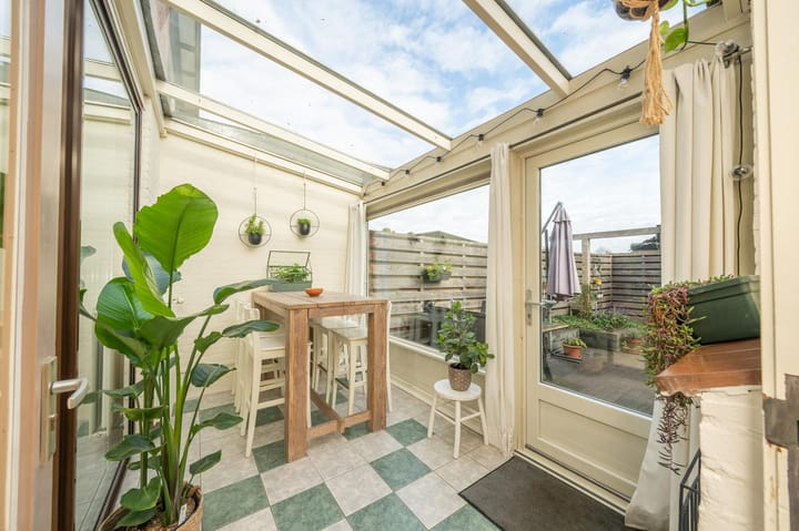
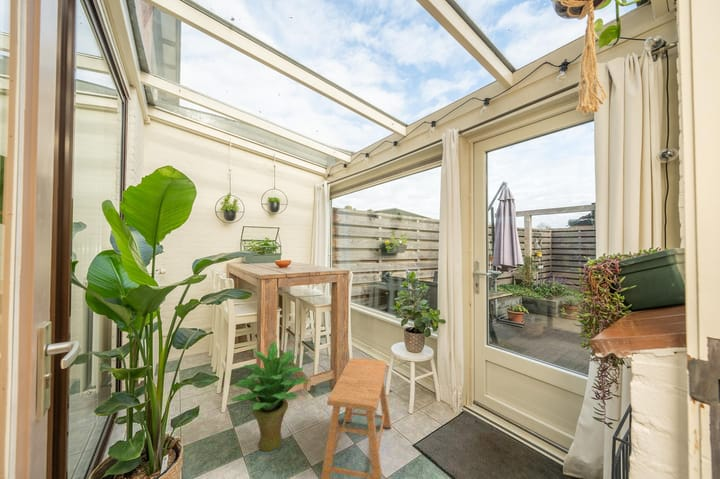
+ potted plant (271, 395)
+ stool (360, 413)
